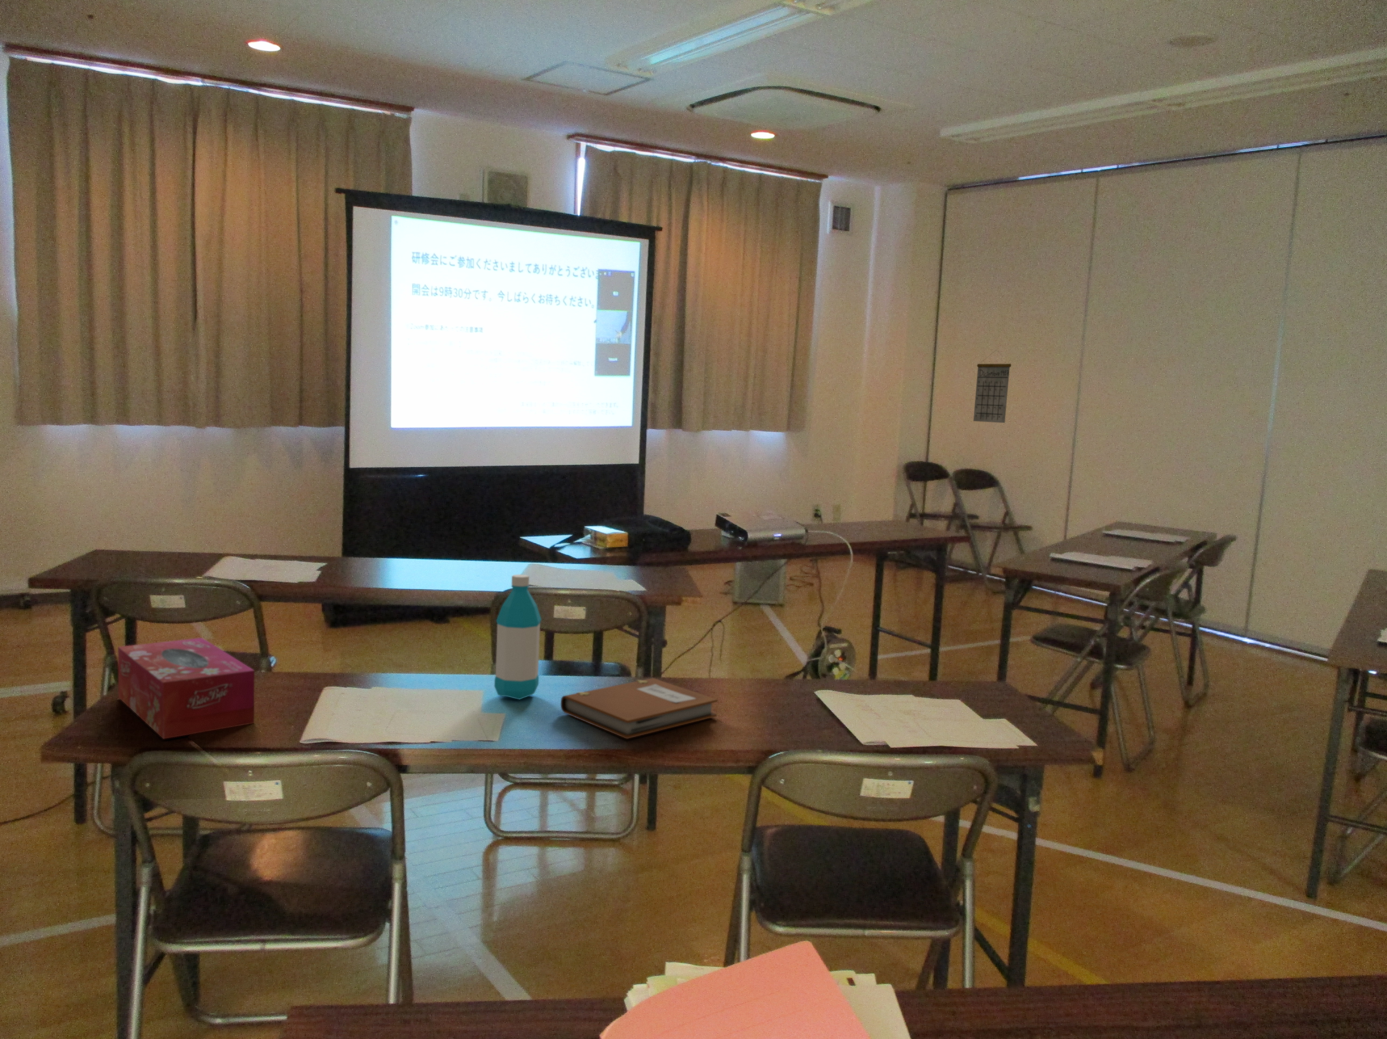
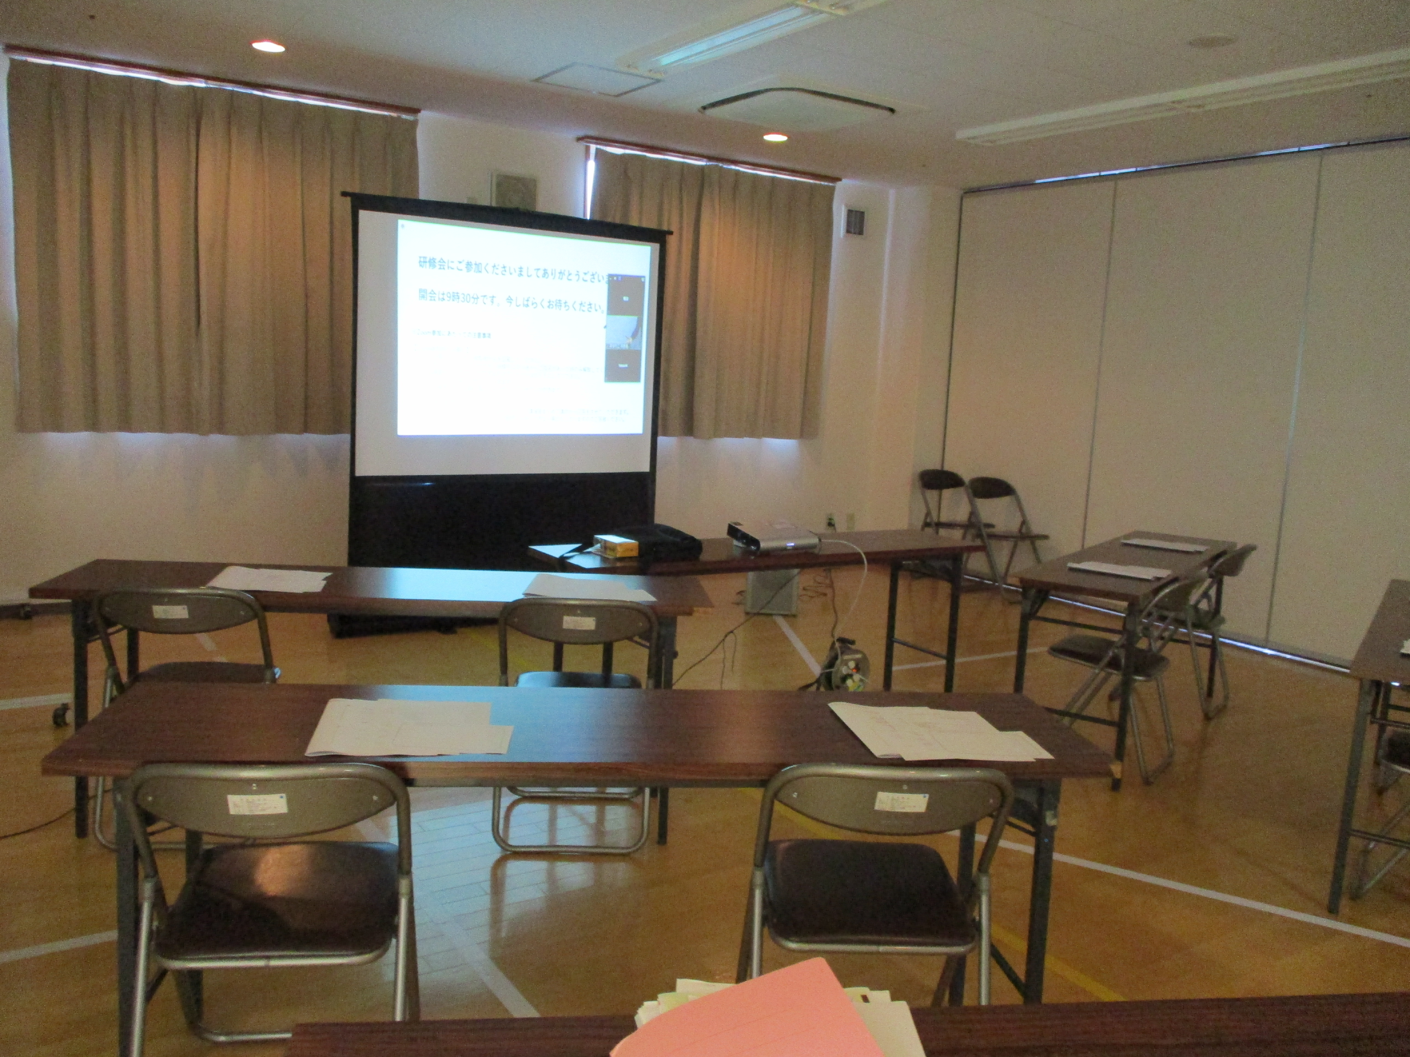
- notebook (641, 705)
- tissue box (185, 684)
- water bottle (518, 636)
- calendar (992, 386)
